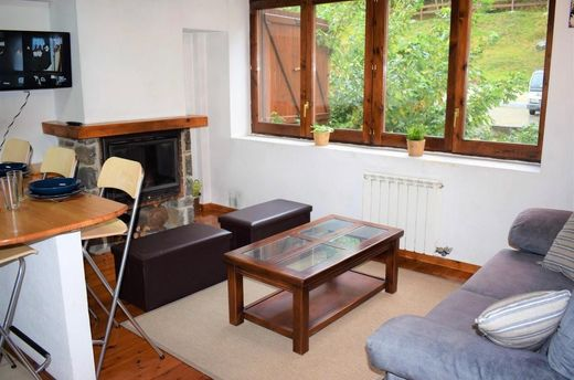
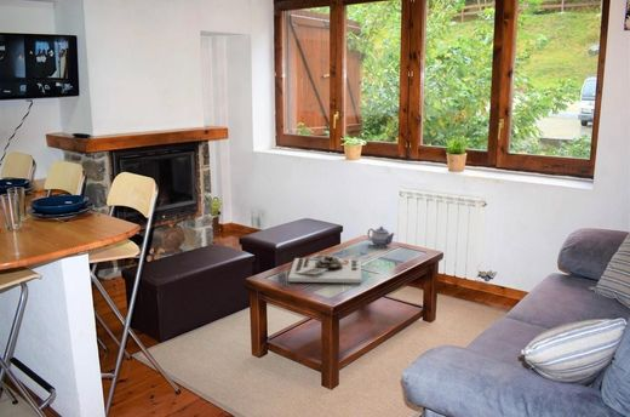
+ board game (326, 262)
+ teapot (380, 235)
